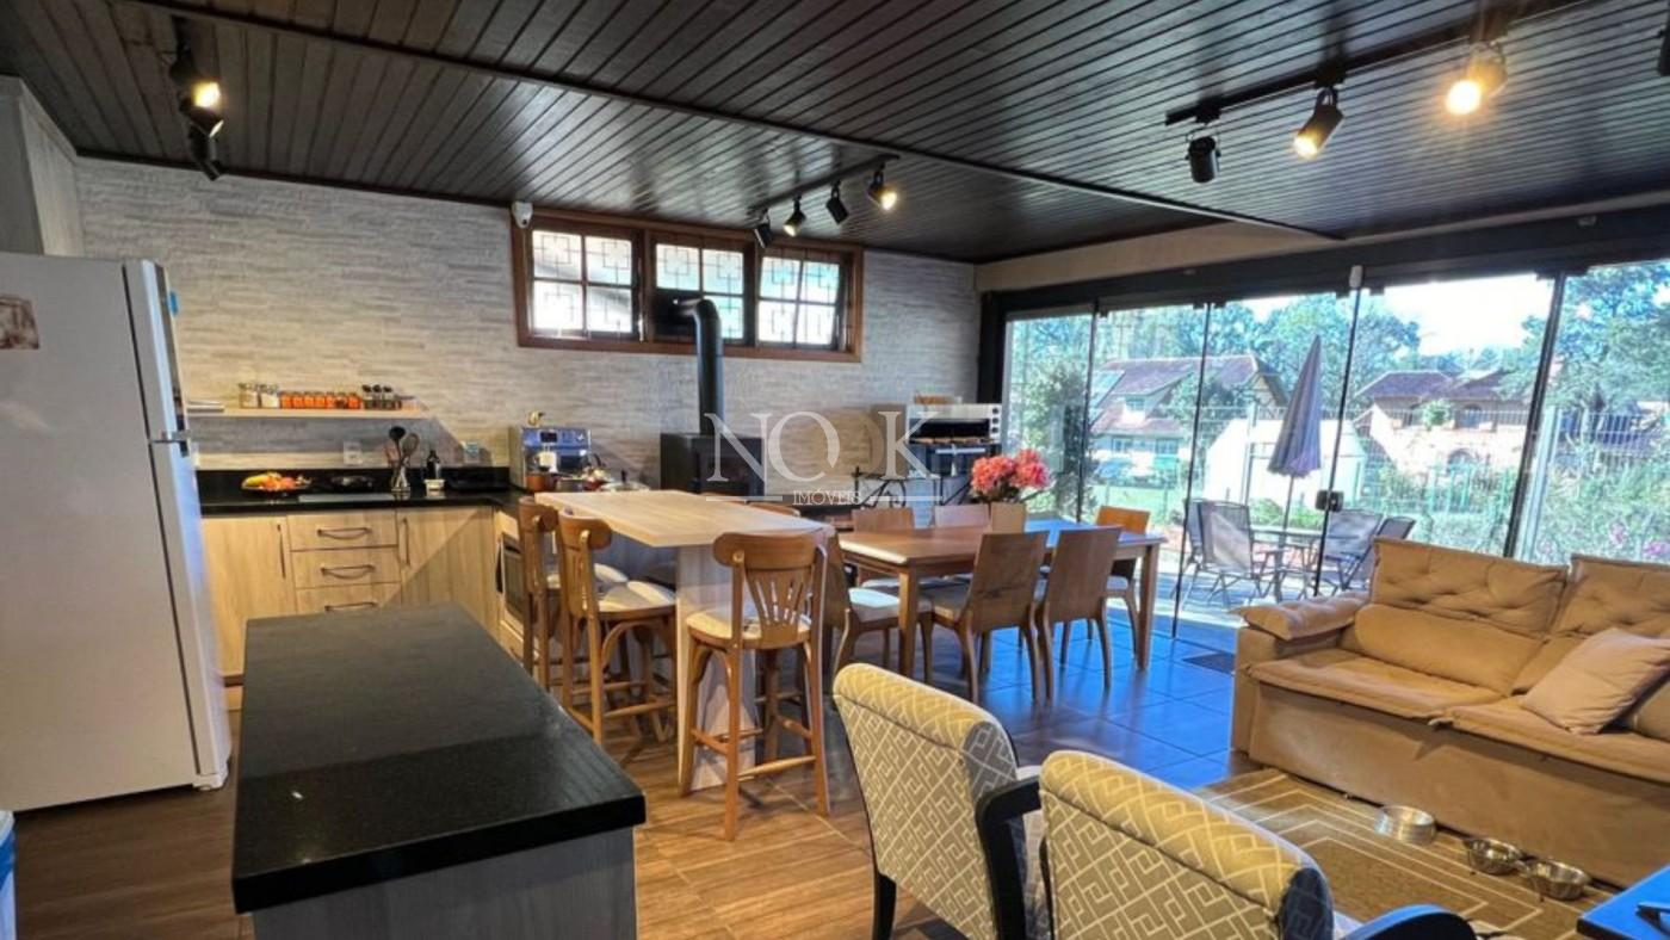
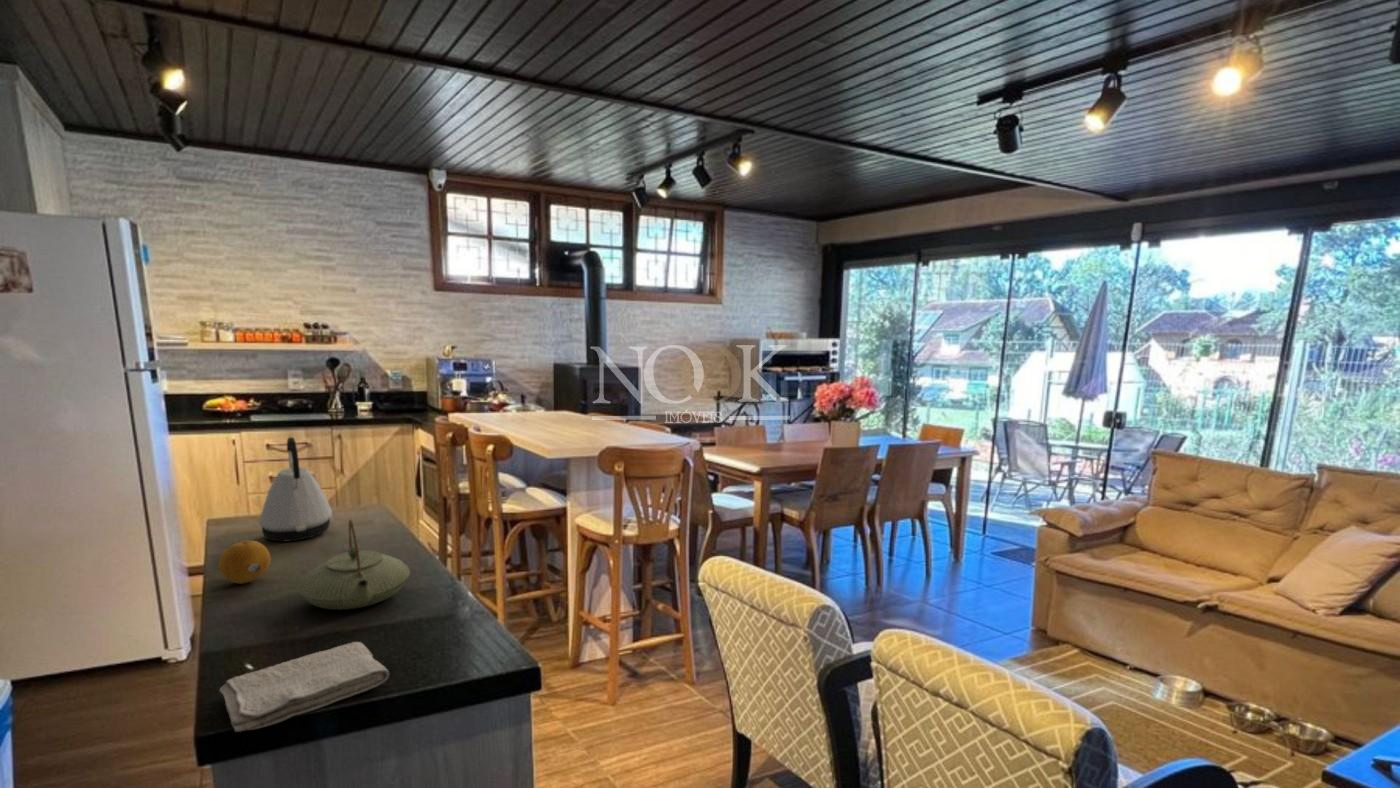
+ washcloth (305, 681)
+ kettle (294, 485)
+ fruit (244, 561)
+ teapot (355, 561)
